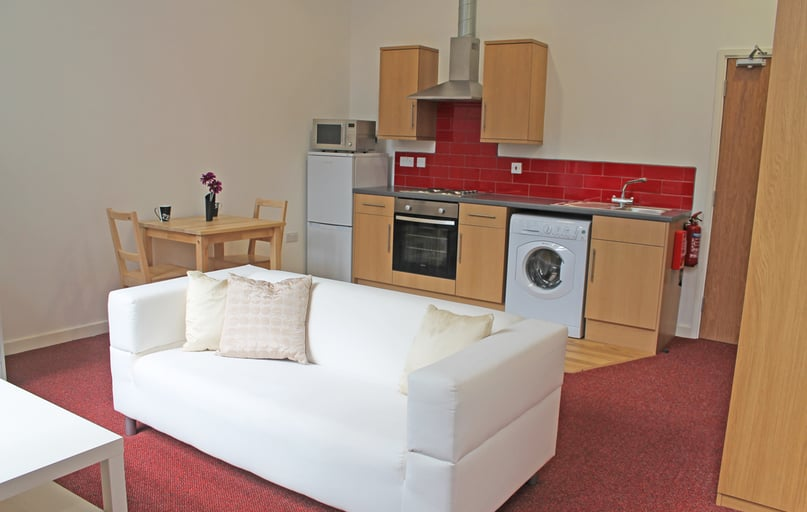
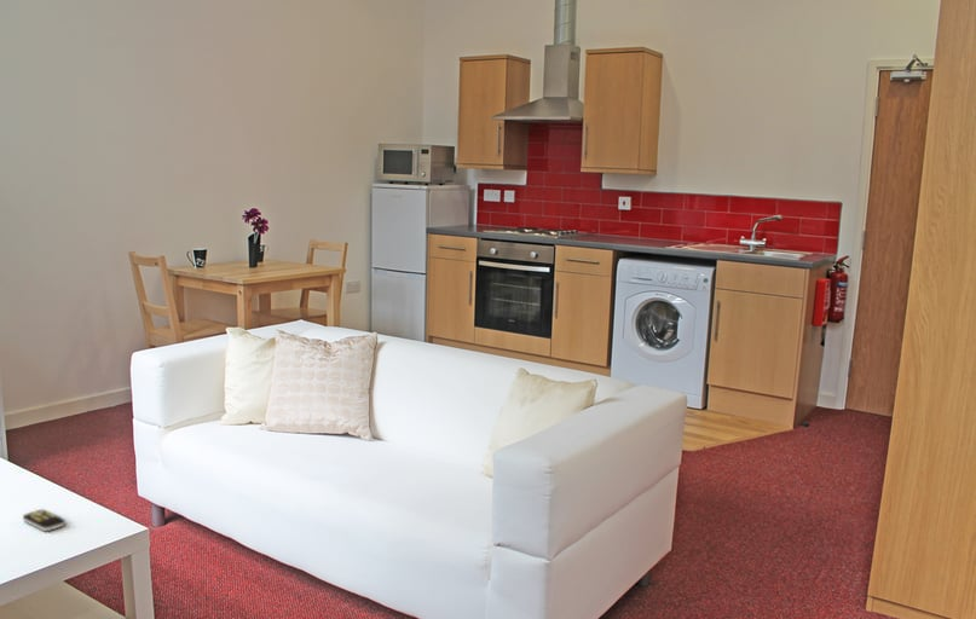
+ remote control (44, 519)
